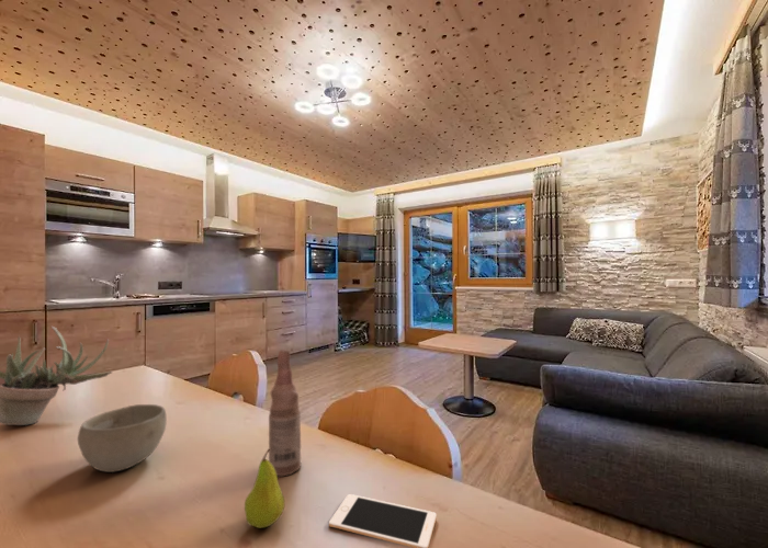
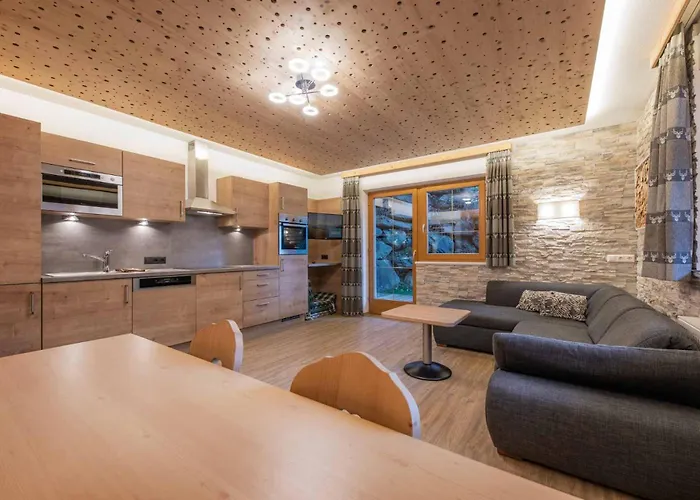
- bottle (284, 408)
- succulent plant (56, 372)
- fruit (264, 484)
- cell phone (383, 520)
- bowl (124, 438)
